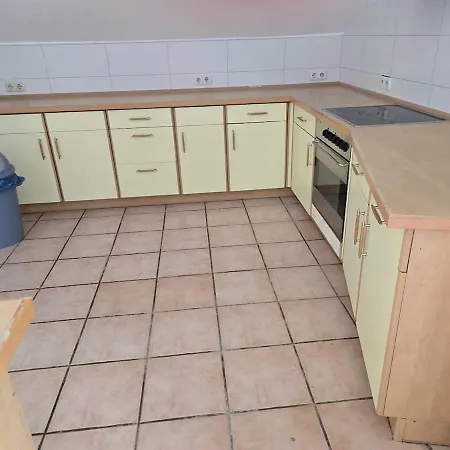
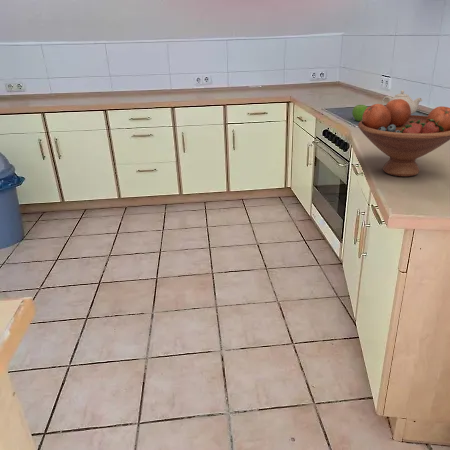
+ teapot (402, 99)
+ fruit (360, 112)
+ fruit bowl (405, 139)
